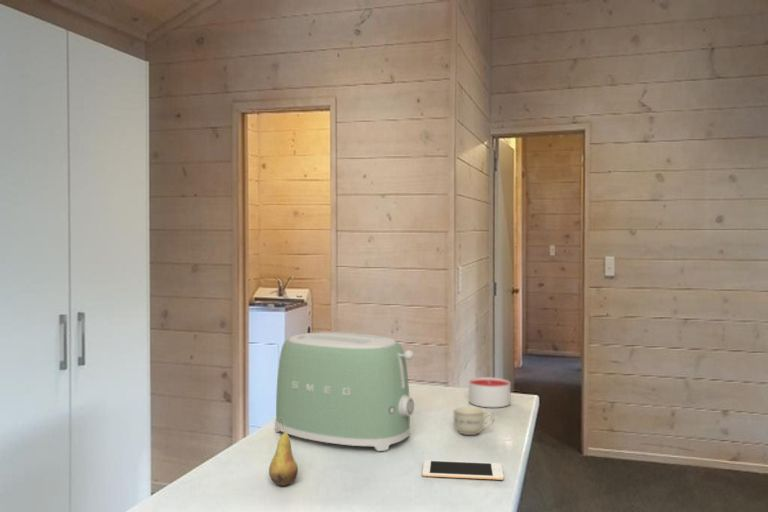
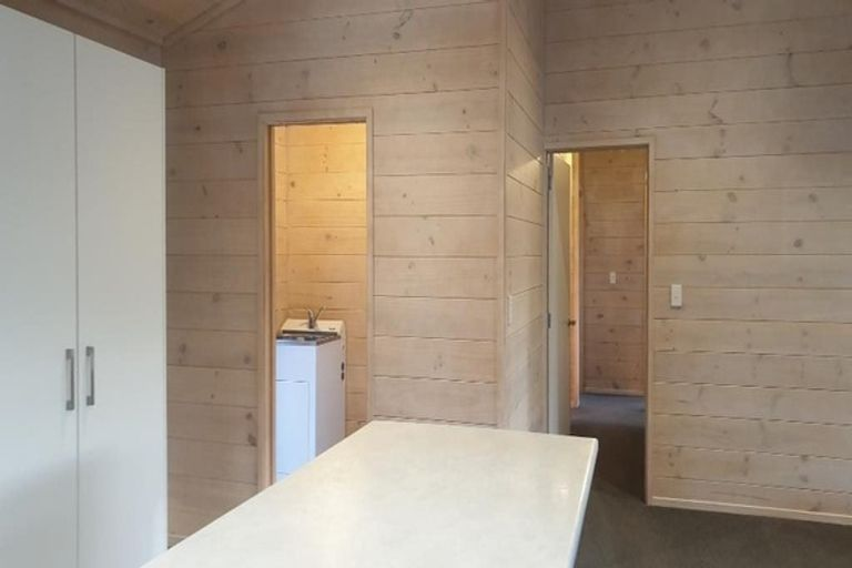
- candle (489, 391)
- cell phone (462, 469)
- fruit (283, 452)
- toaster (341, 384)
- cup (473, 421)
